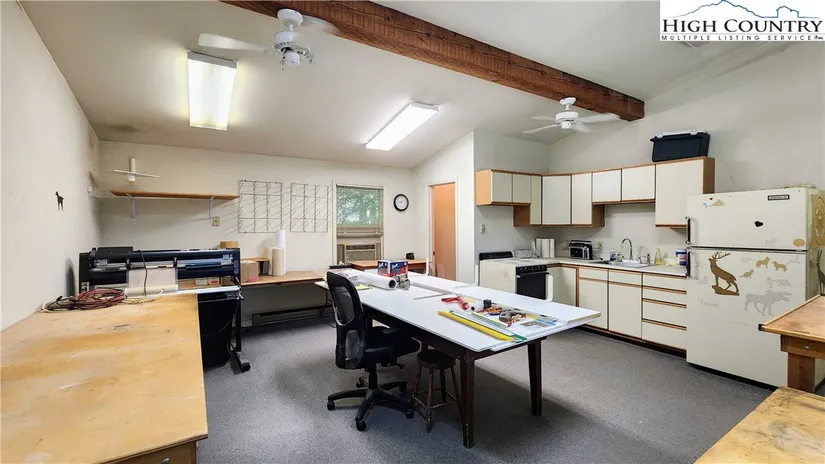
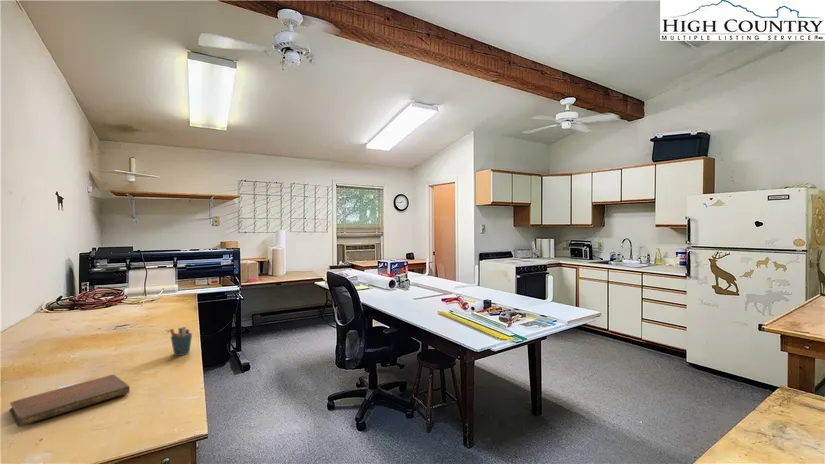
+ pen holder (181, 339)
+ notebook (72, 397)
